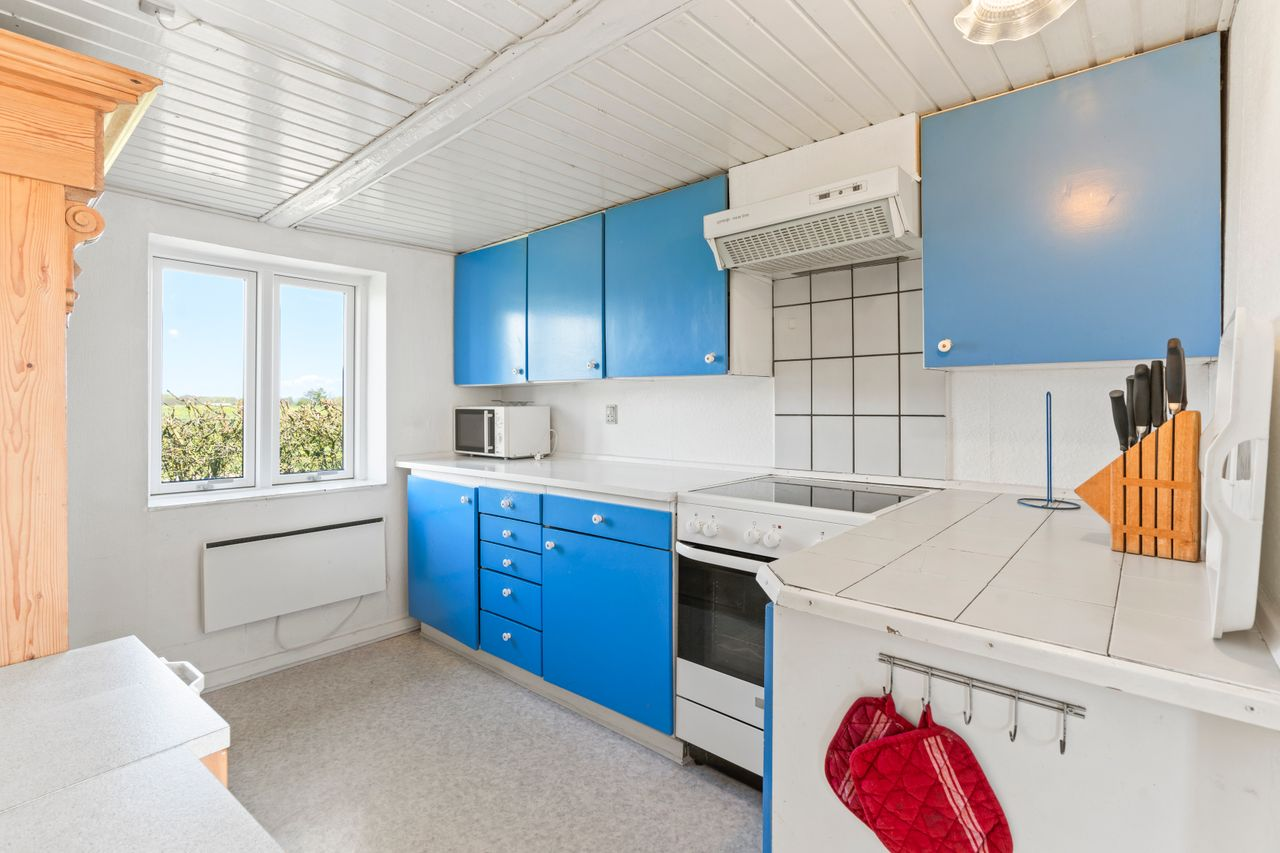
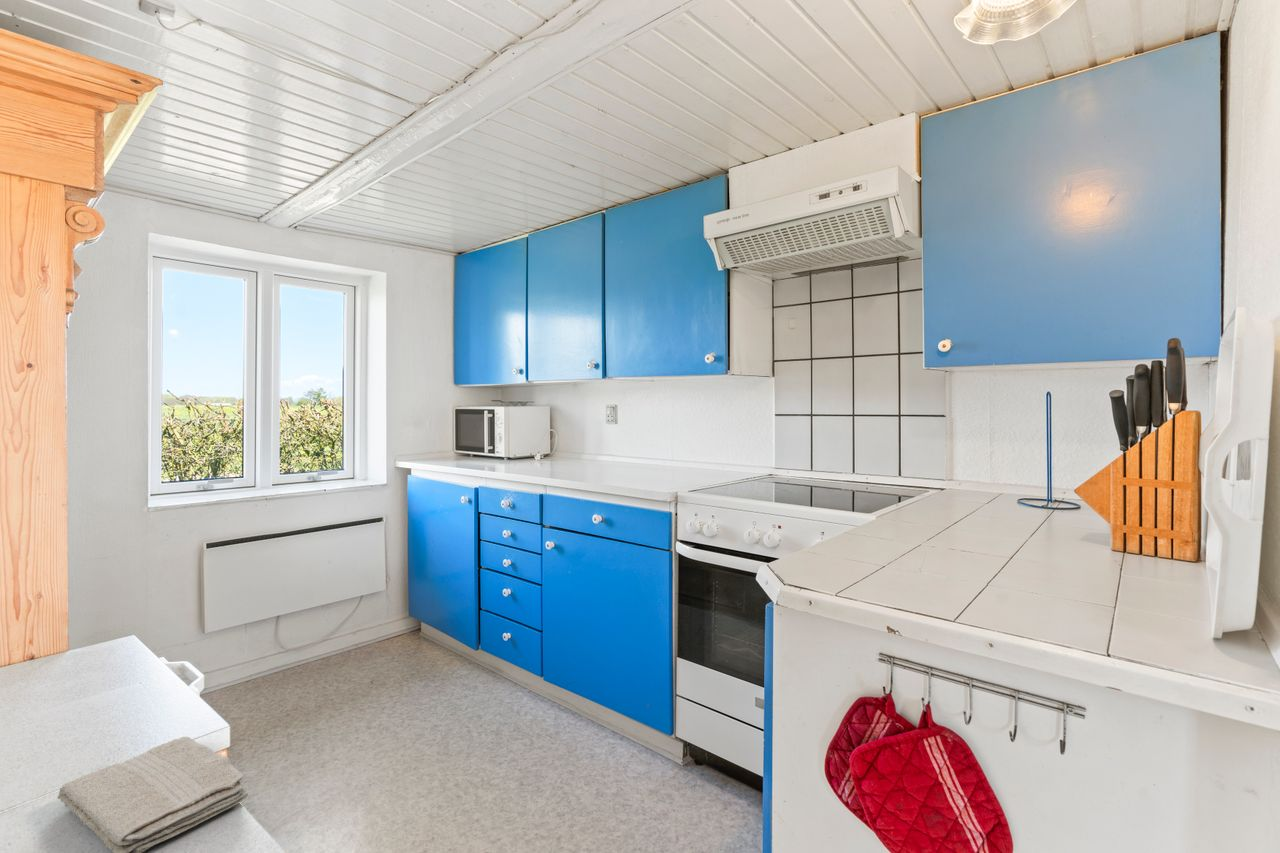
+ washcloth (155, 788)
